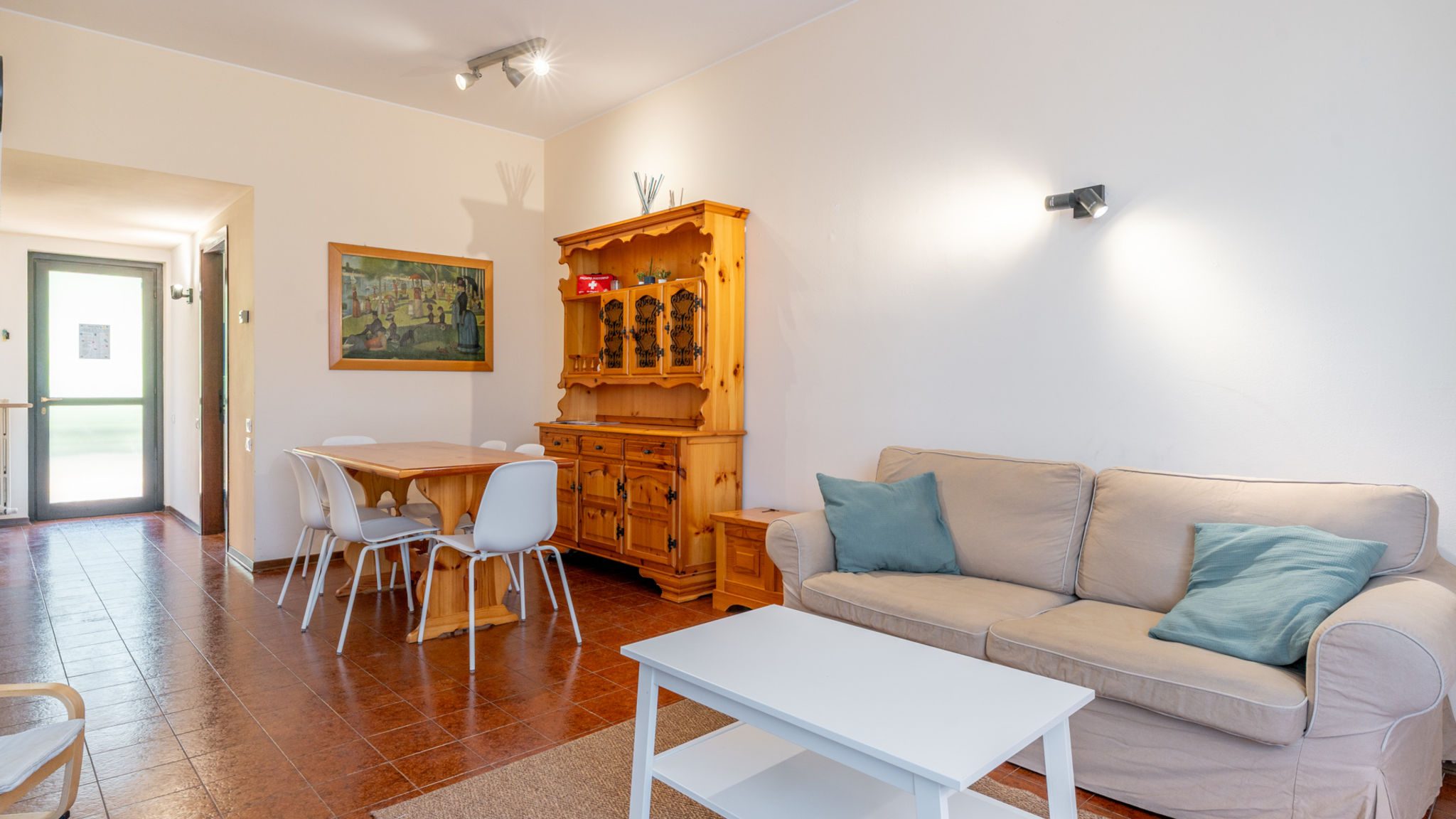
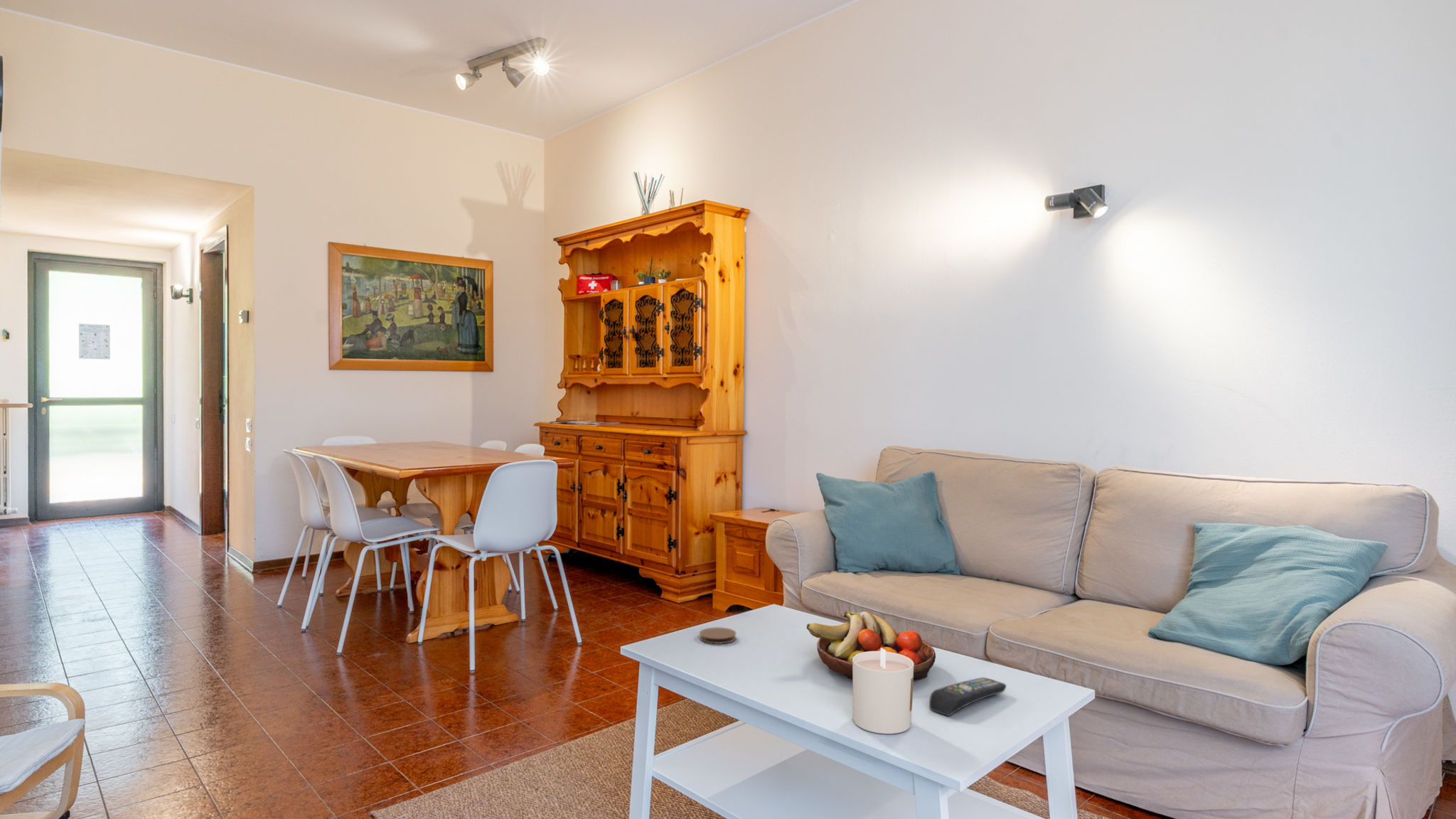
+ remote control (968, 692)
+ fruit bowl (874, 642)
+ candle (882, 685)
+ coaster (717, 635)
